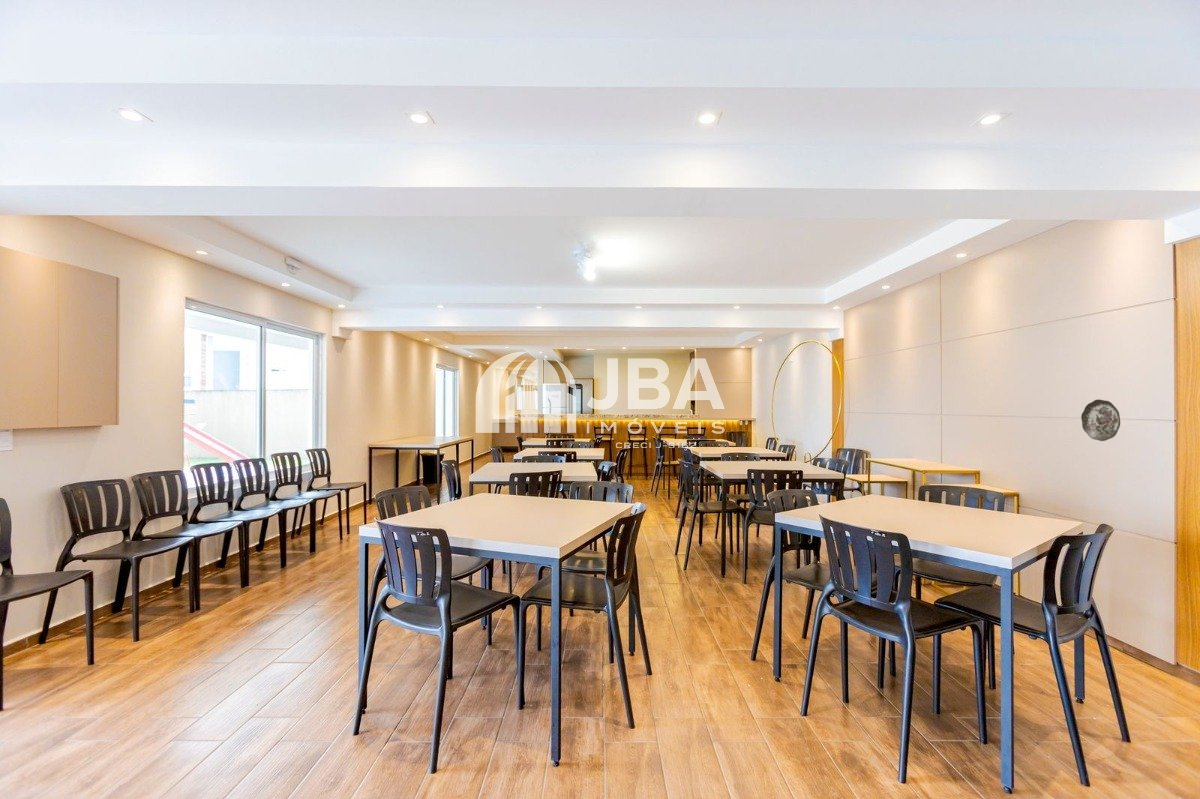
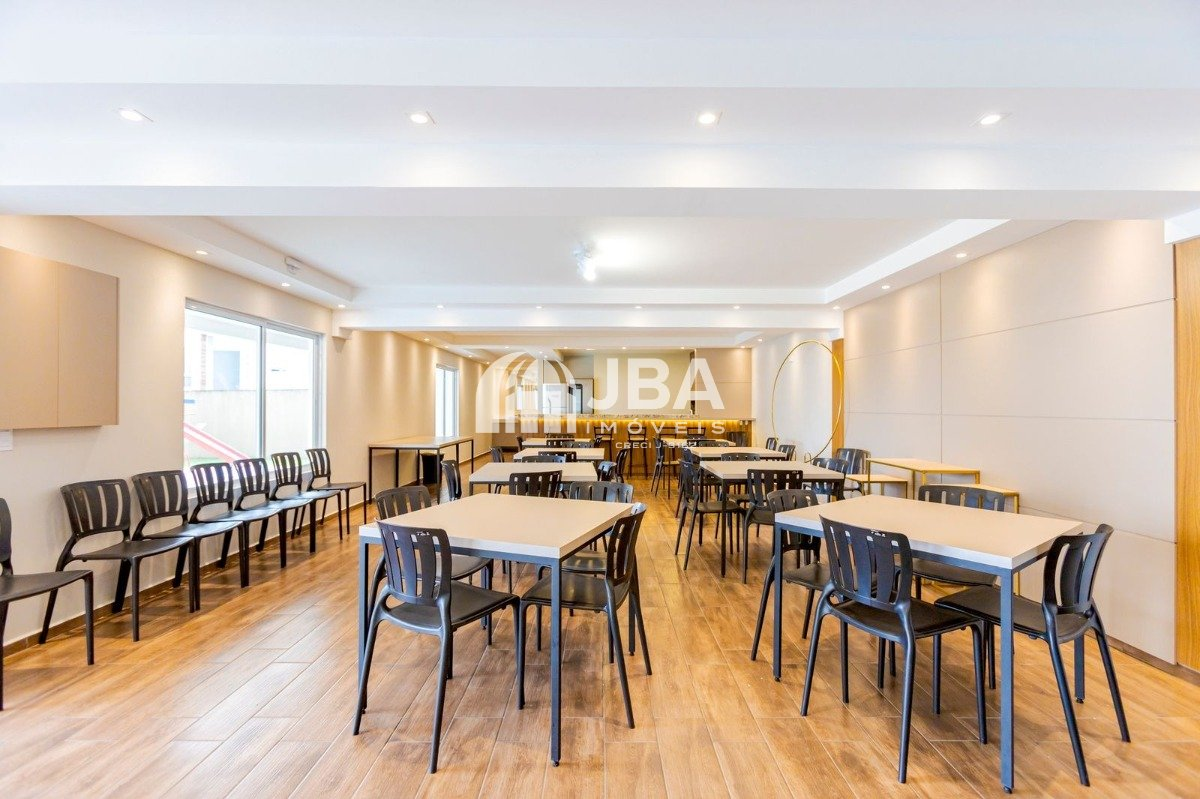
- decorative plate (1101, 420)
